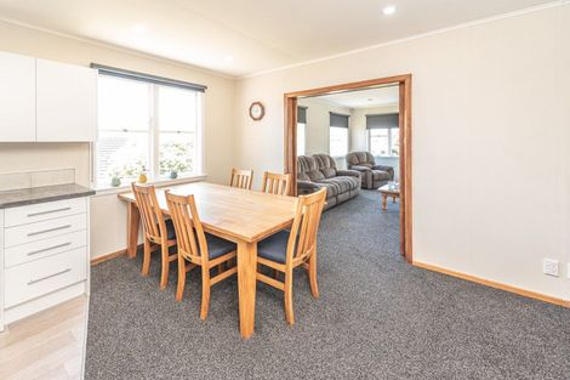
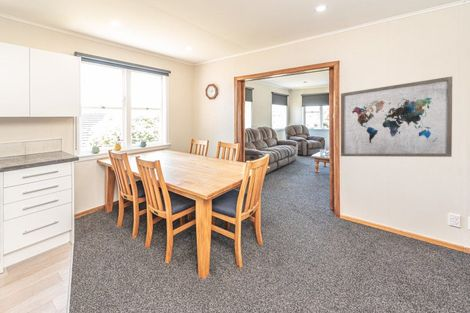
+ wall art (389, 121)
